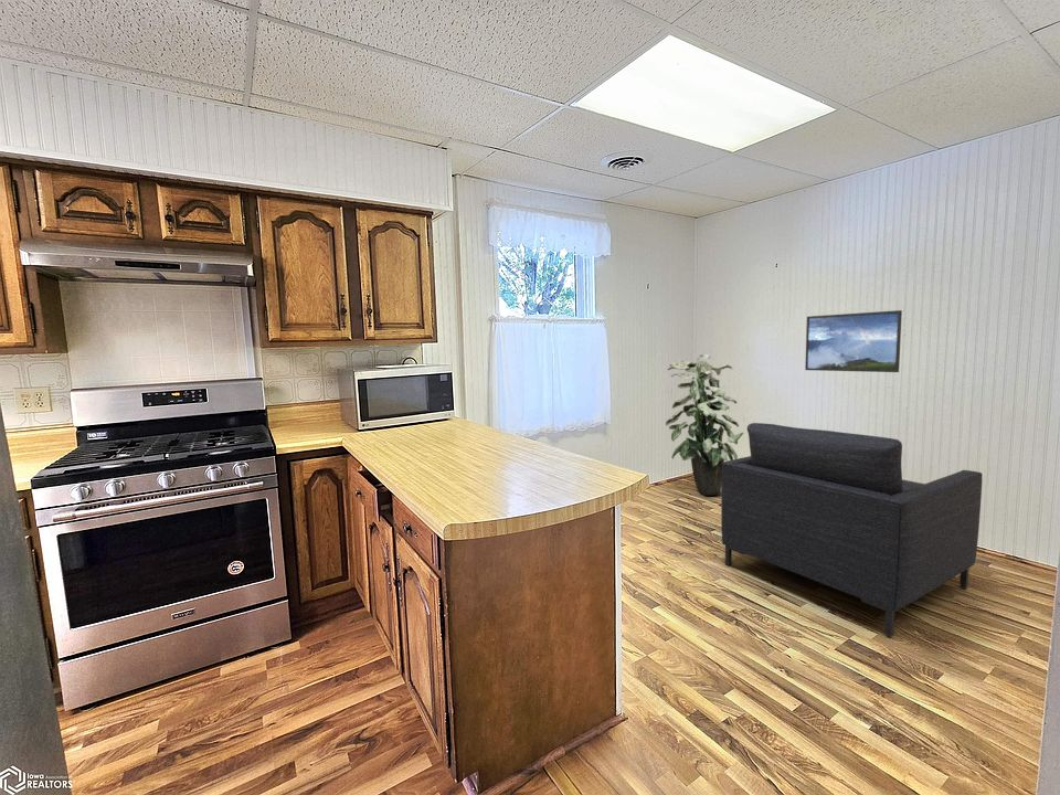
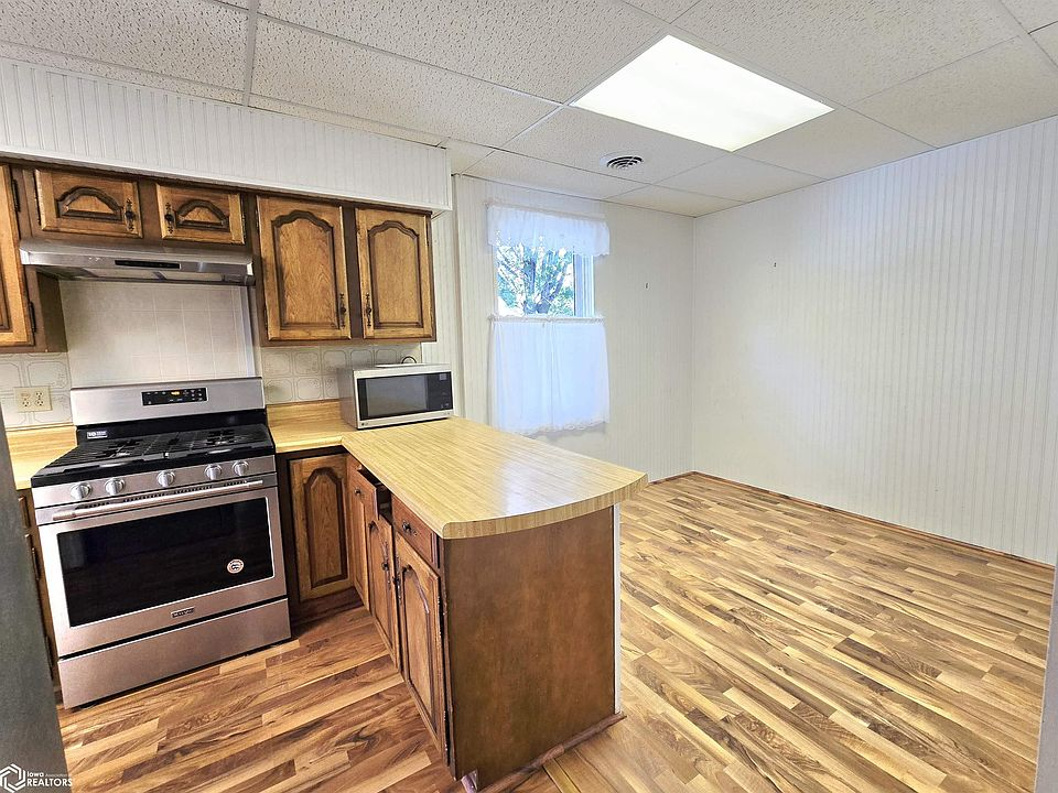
- indoor plant (702, 424)
- chair (842, 500)
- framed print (849, 342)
